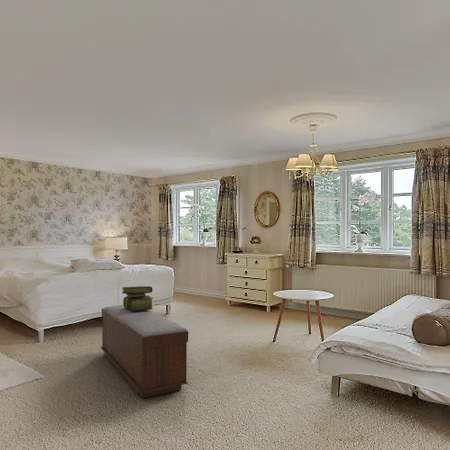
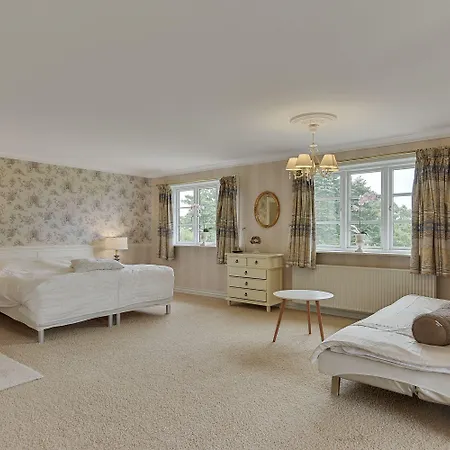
- stack of books (136, 297)
- bench (139, 342)
